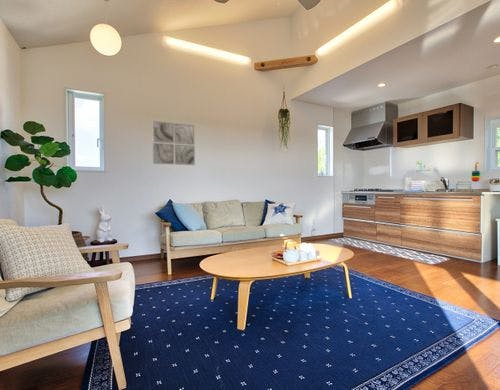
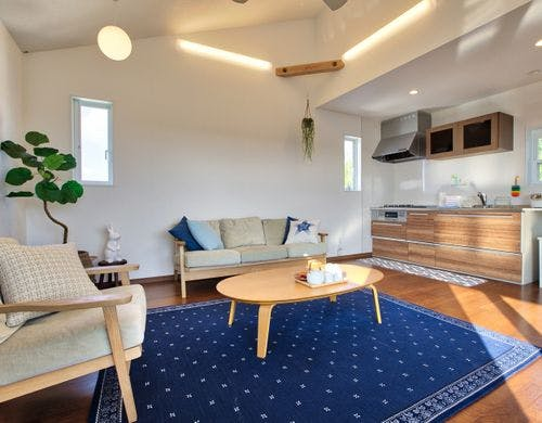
- wall art (173, 144)
